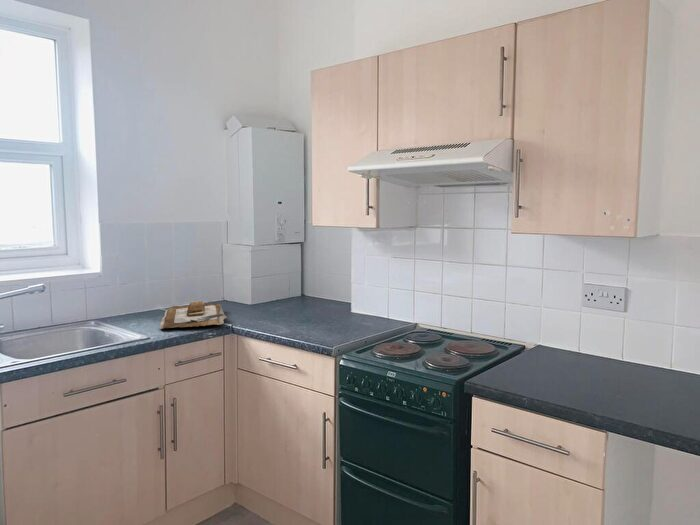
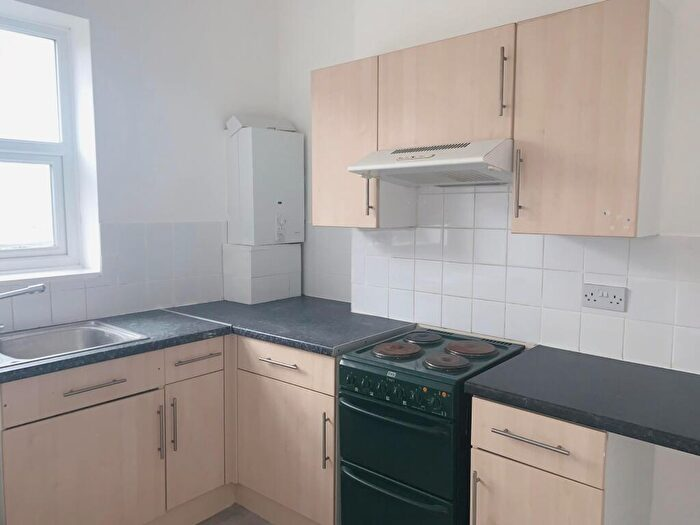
- cutting board (193, 311)
